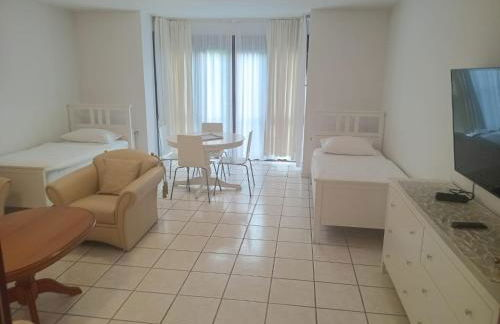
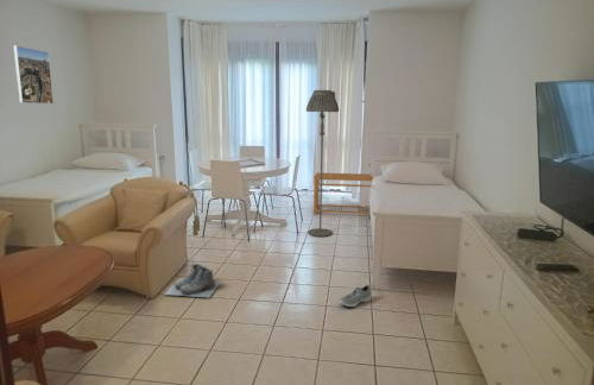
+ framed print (34, 76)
+ boots (192, 276)
+ side table (346, 185)
+ floor lamp (321, 163)
+ sneaker (354, 294)
